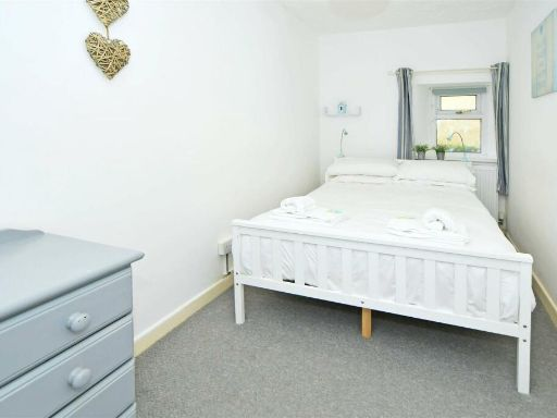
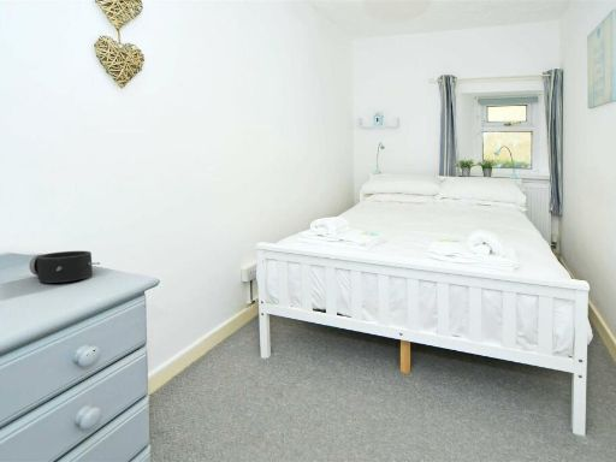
+ alarm clock (61, 265)
